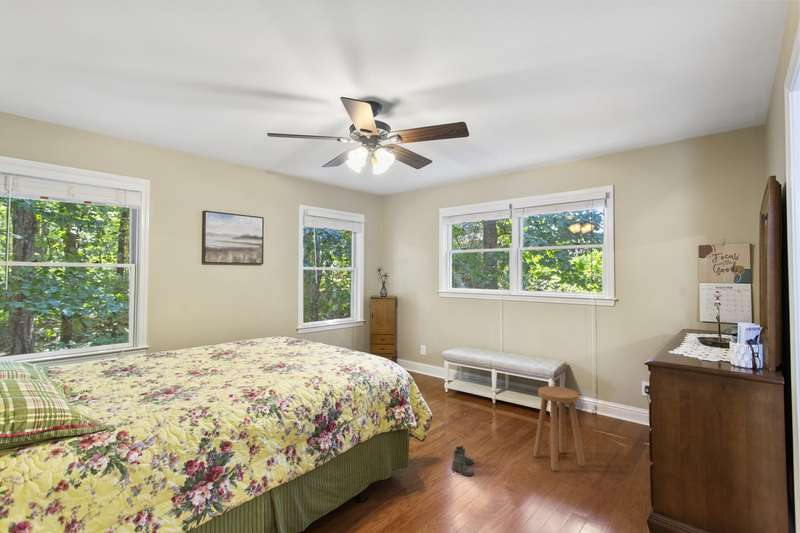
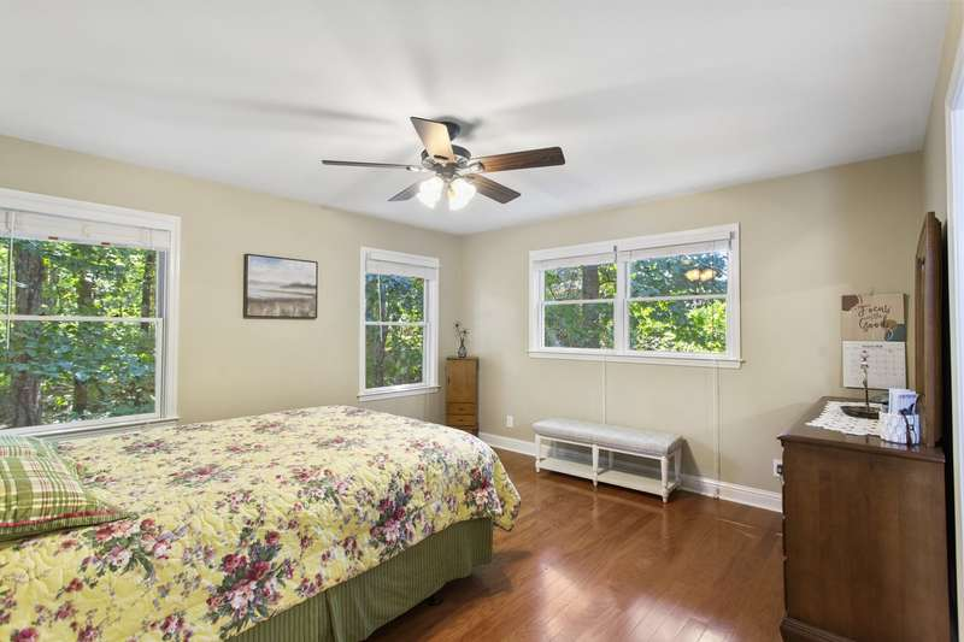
- boots (463, 459)
- stool (559, 426)
